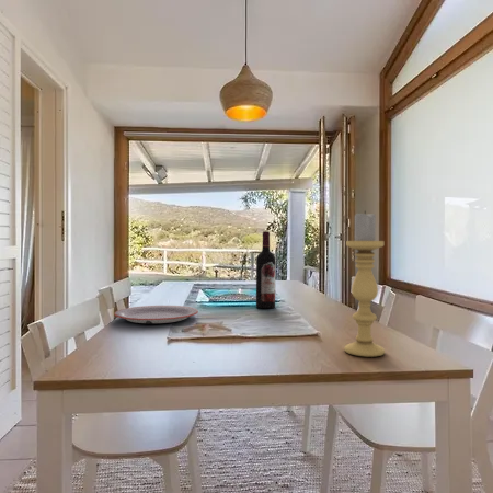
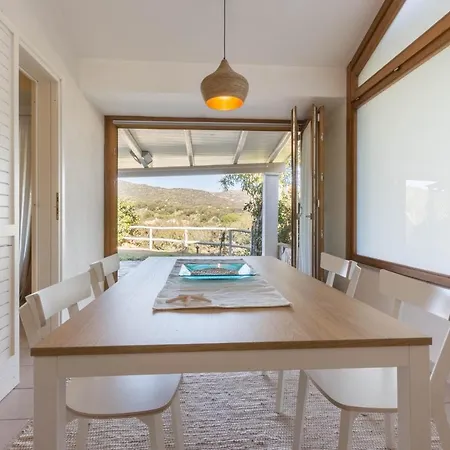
- candle holder (364, 280)
- plate (157, 314)
- wine bottle (265, 268)
